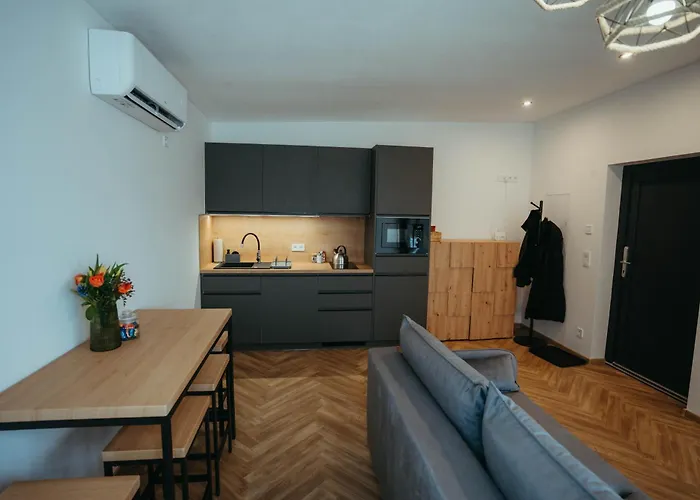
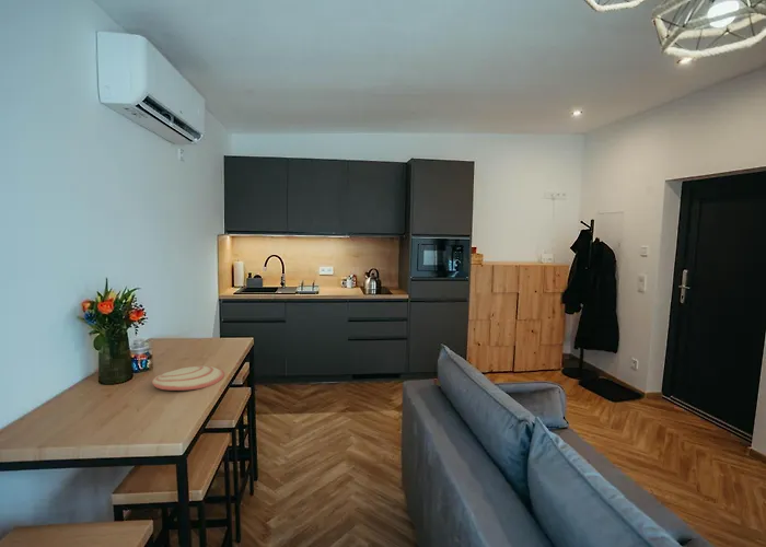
+ plate (189, 375)
